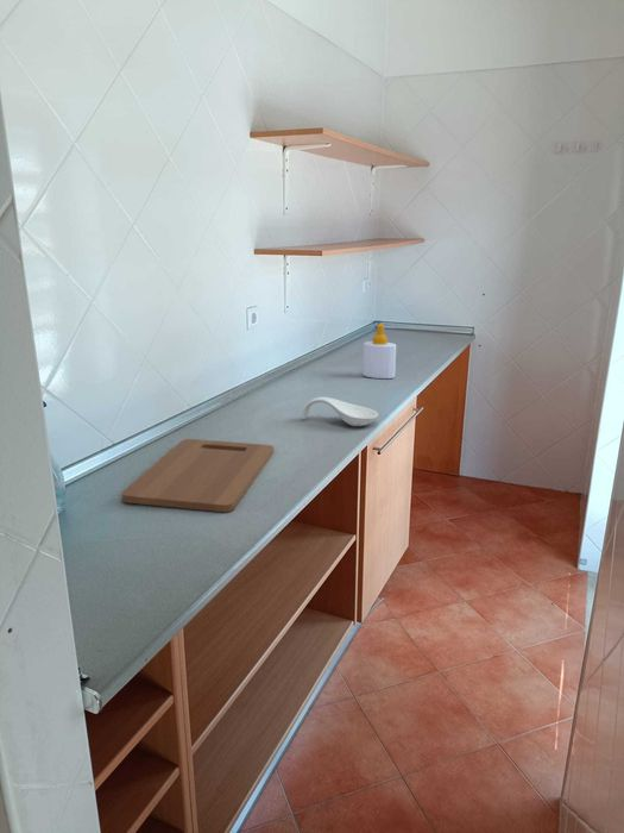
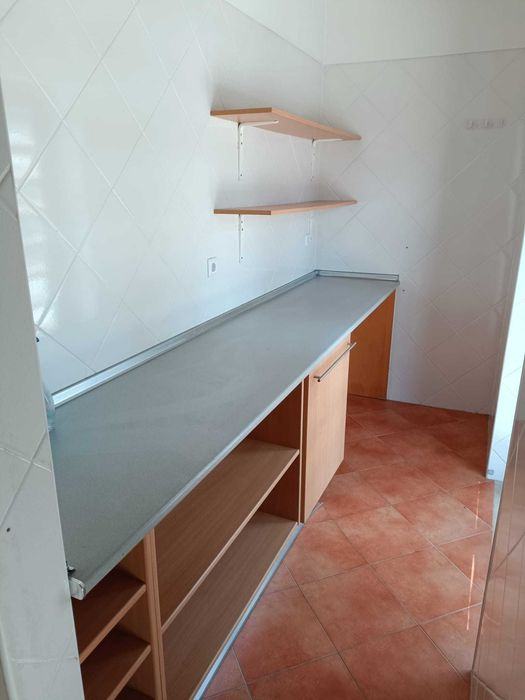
- spoon rest (339, 411)
- soap bottle (379, 351)
- cutting board (204, 470)
